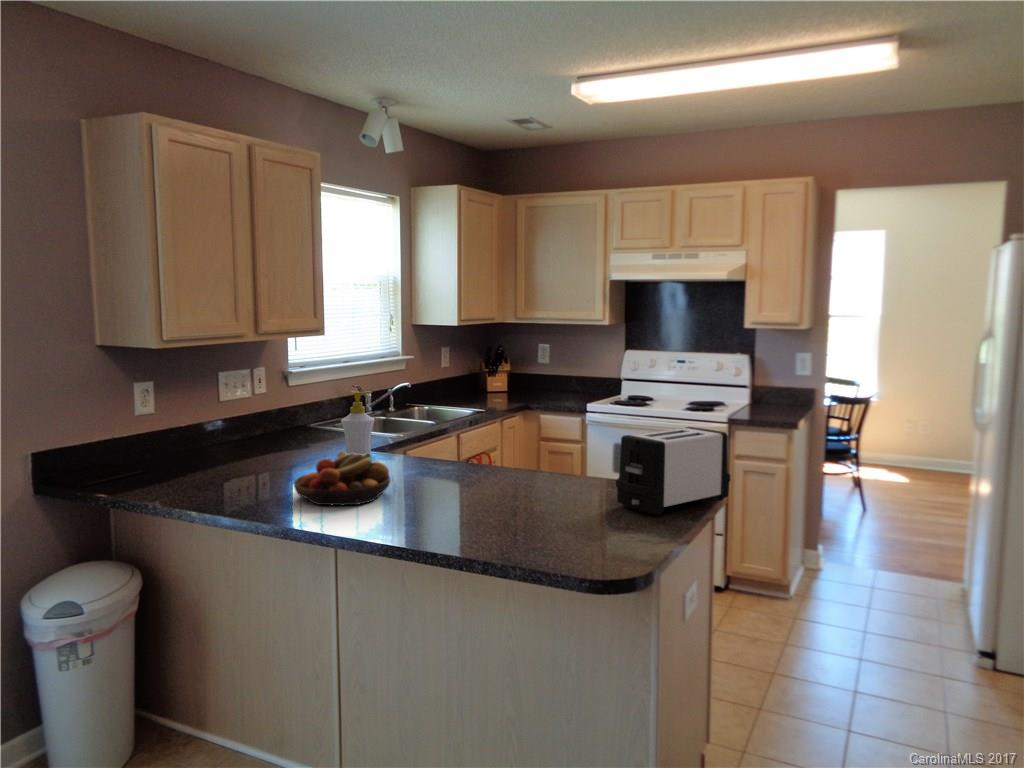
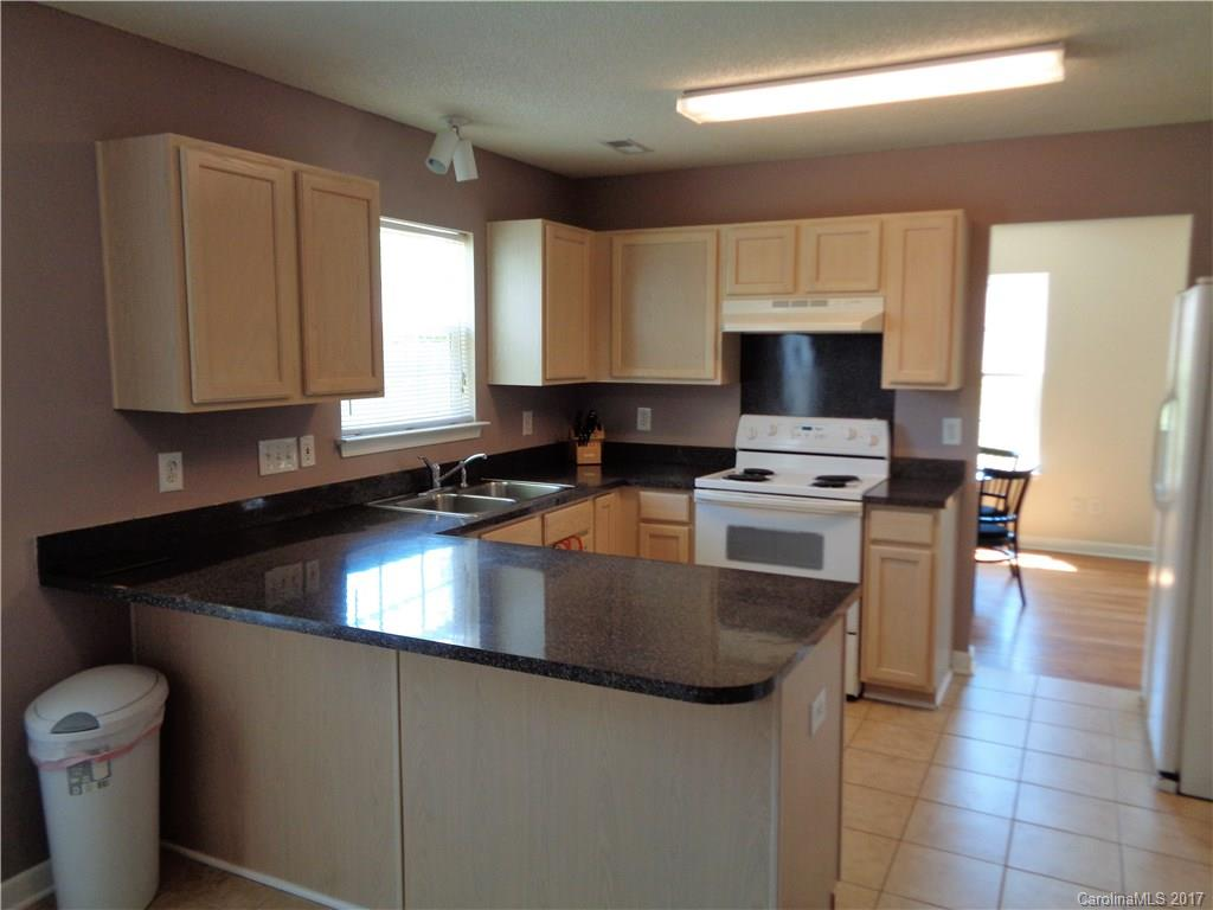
- soap bottle (357, 423)
- toaster (673, 468)
- fruit bowl (342, 475)
